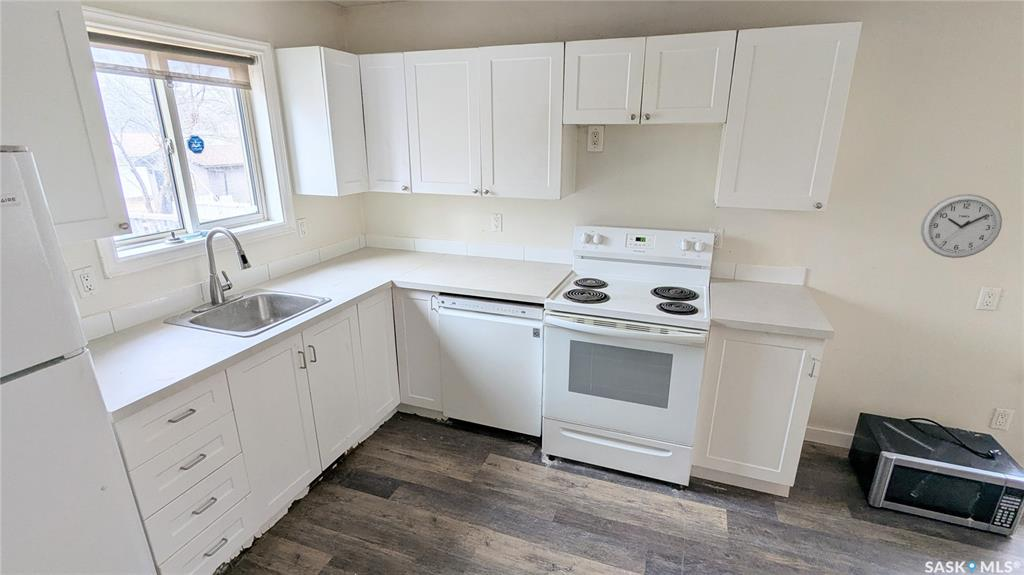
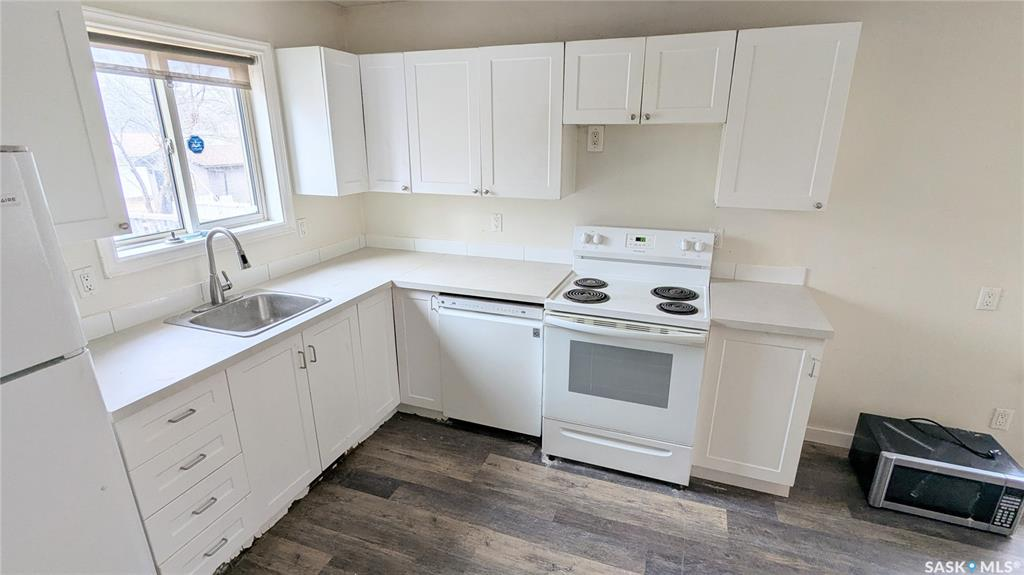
- wall clock (961, 226)
